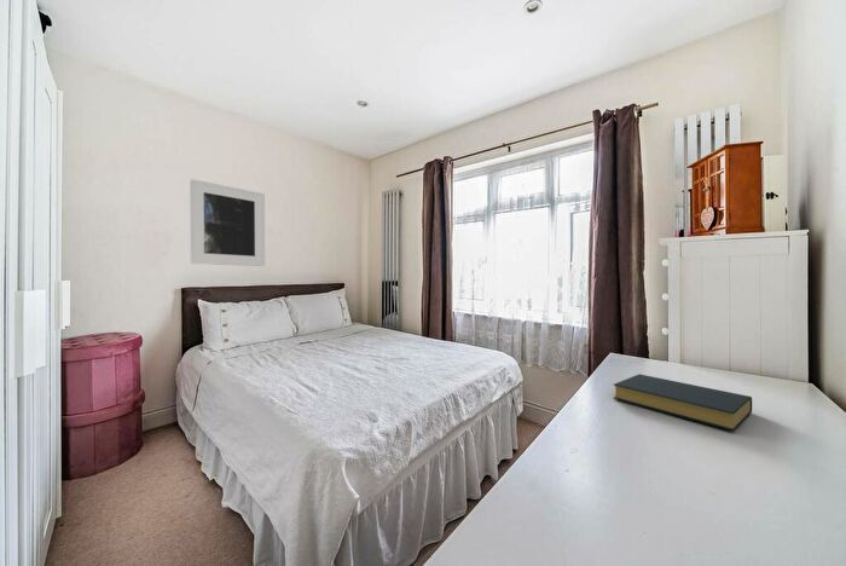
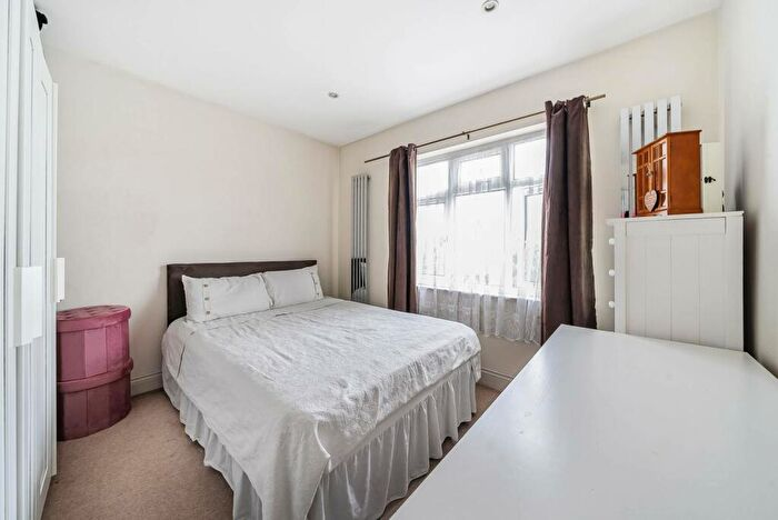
- hardback book (678, 397)
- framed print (230, 225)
